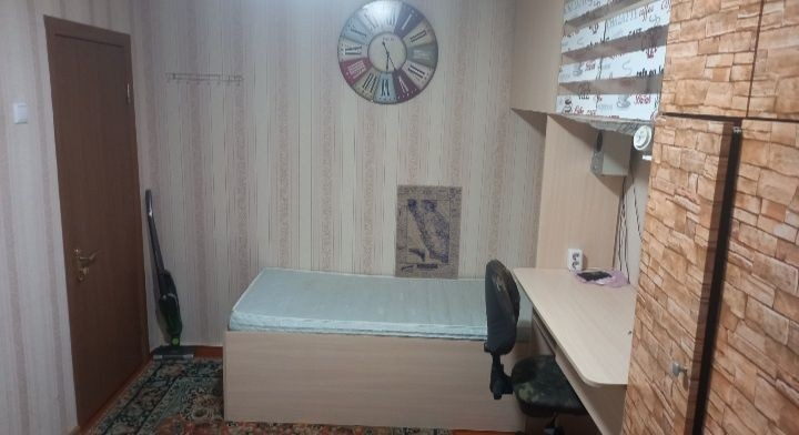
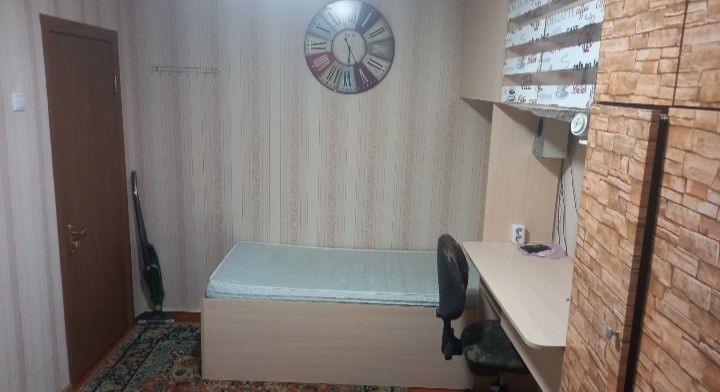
- wall art (427, 232)
